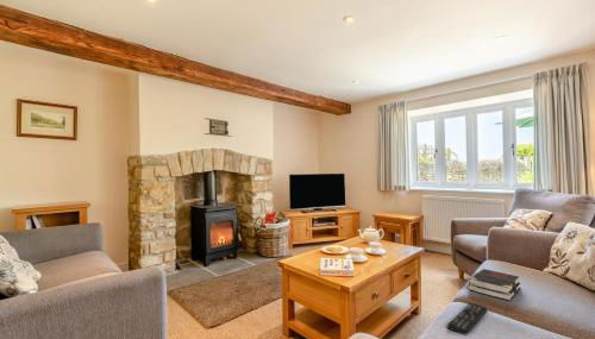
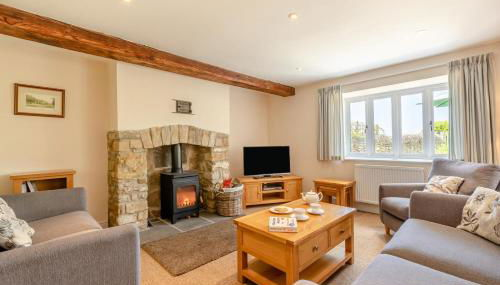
- remote control (468, 316)
- book (494, 282)
